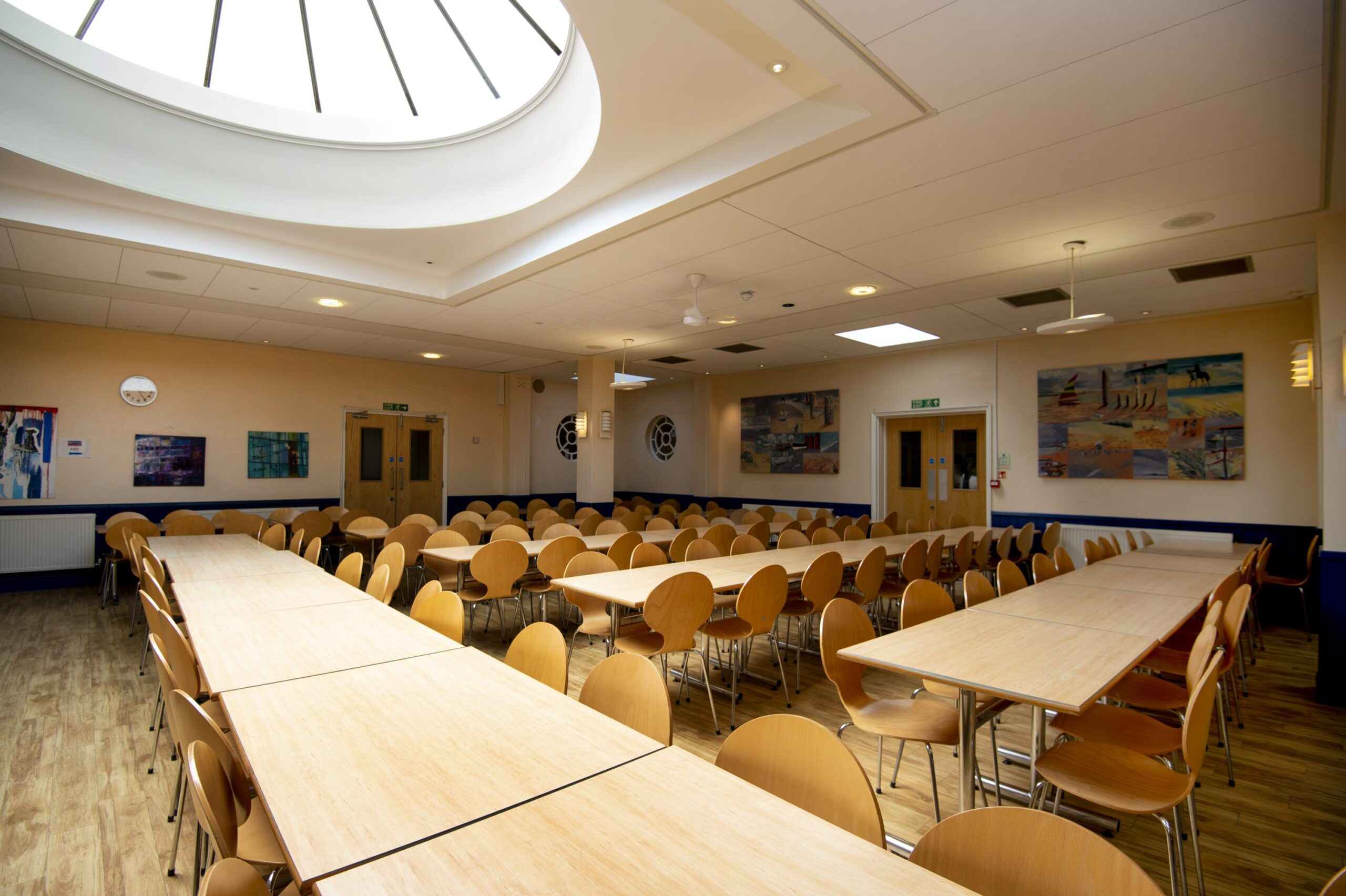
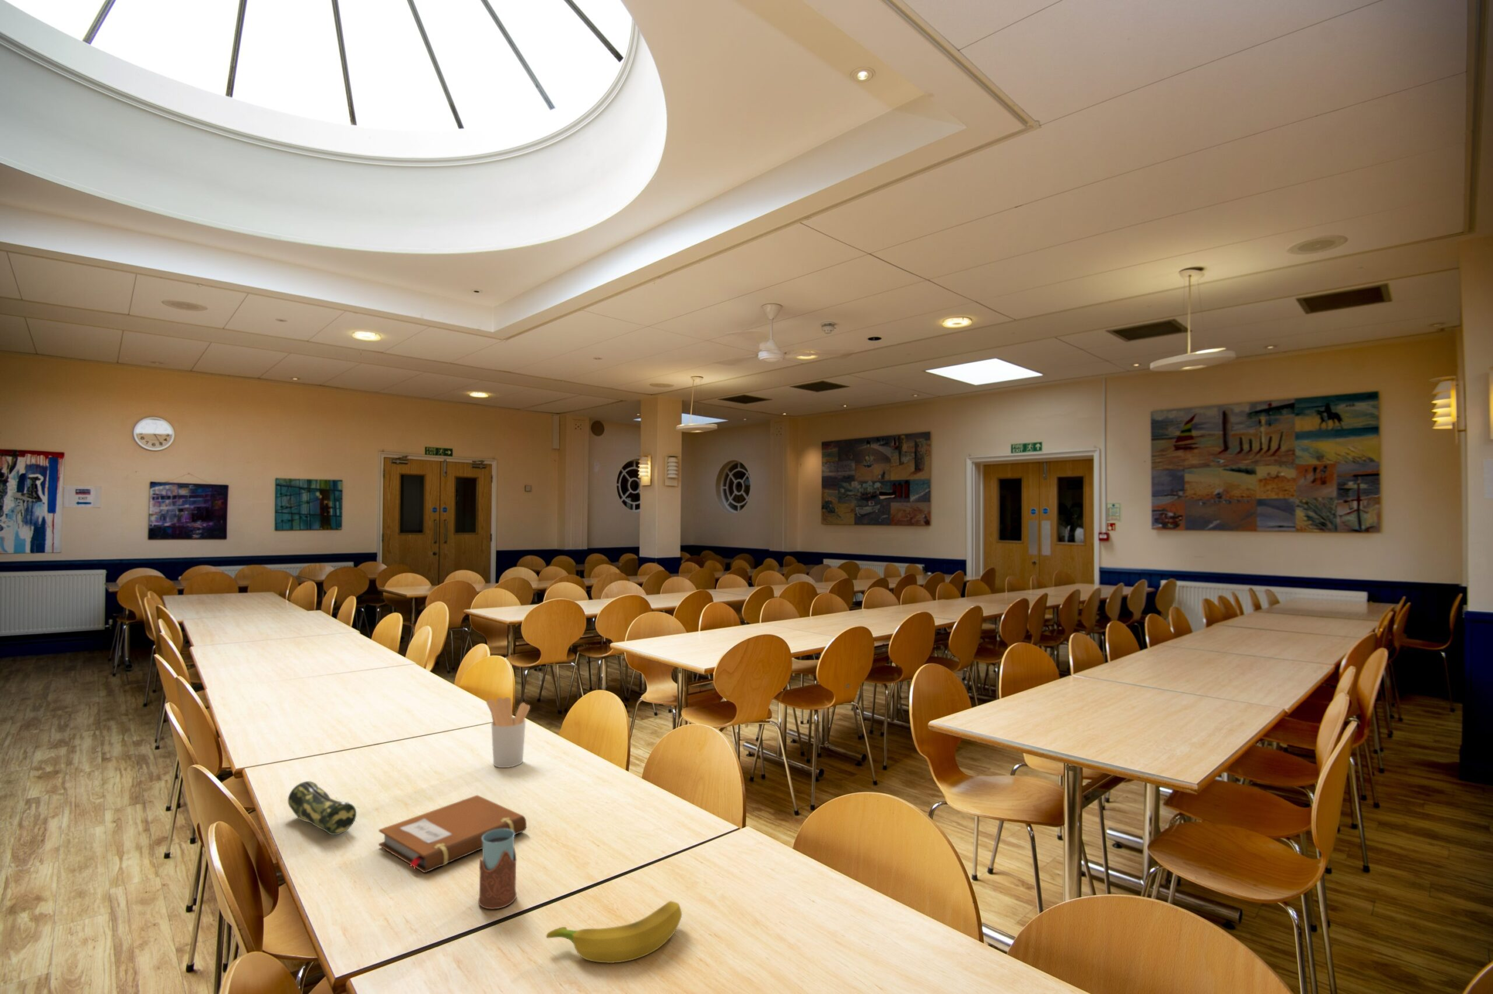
+ utensil holder (505, 730)
+ banana (620, 925)
+ notebook (451, 832)
+ drinking glass (495, 864)
+ pencil case (322, 809)
